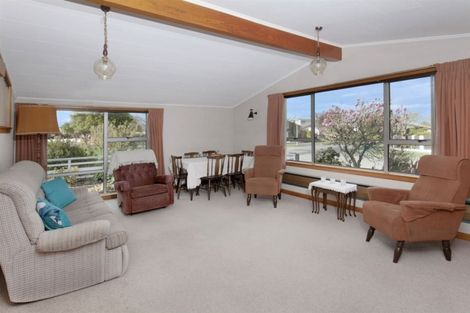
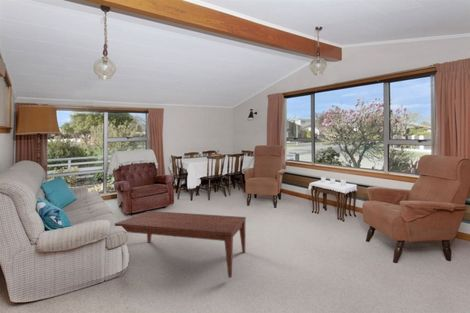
+ coffee table (183, 236)
